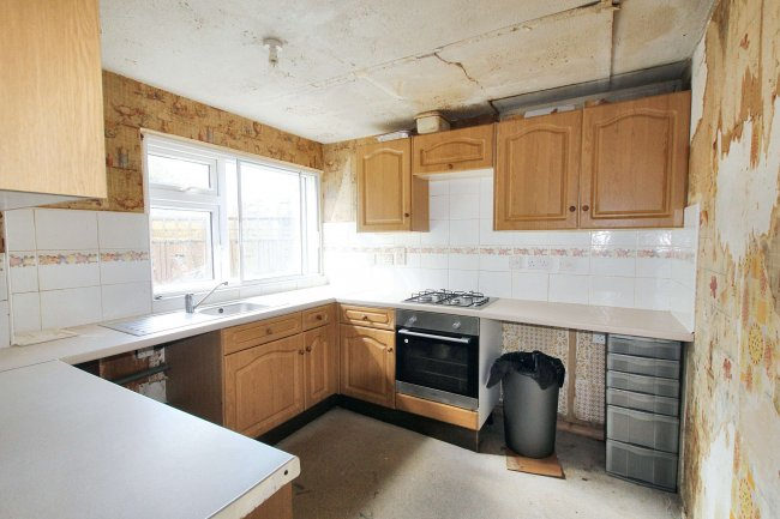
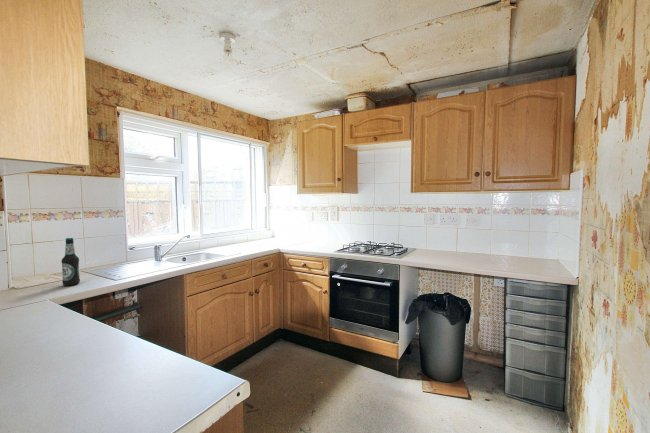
+ bottle (70, 261)
